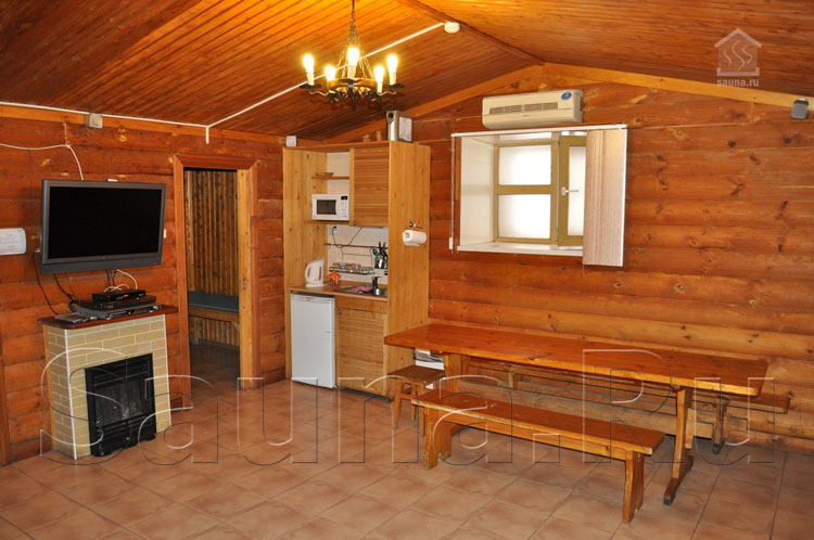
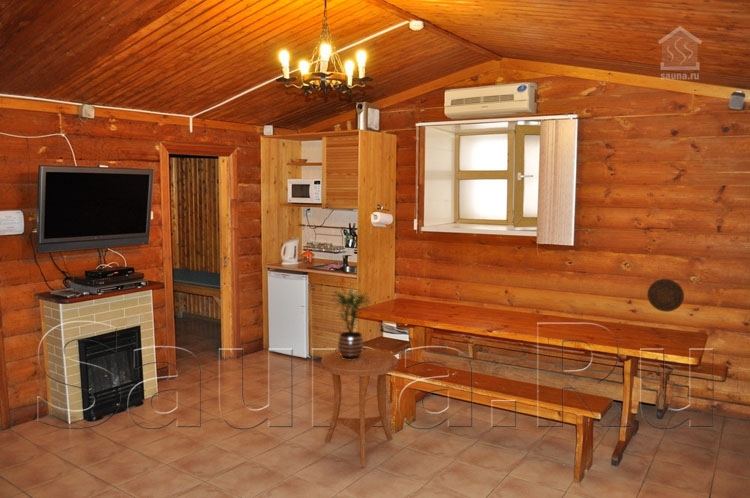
+ decorative plate (665, 295)
+ side table (360, 404)
+ potted plant (351, 322)
